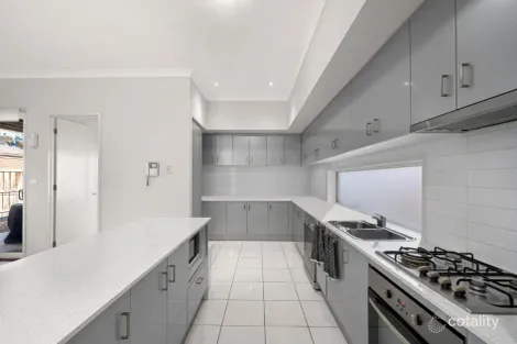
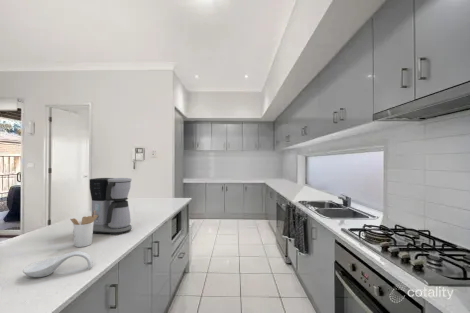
+ utensil holder (85, 228)
+ coffee maker (108, 204)
+ spoon rest (59, 262)
